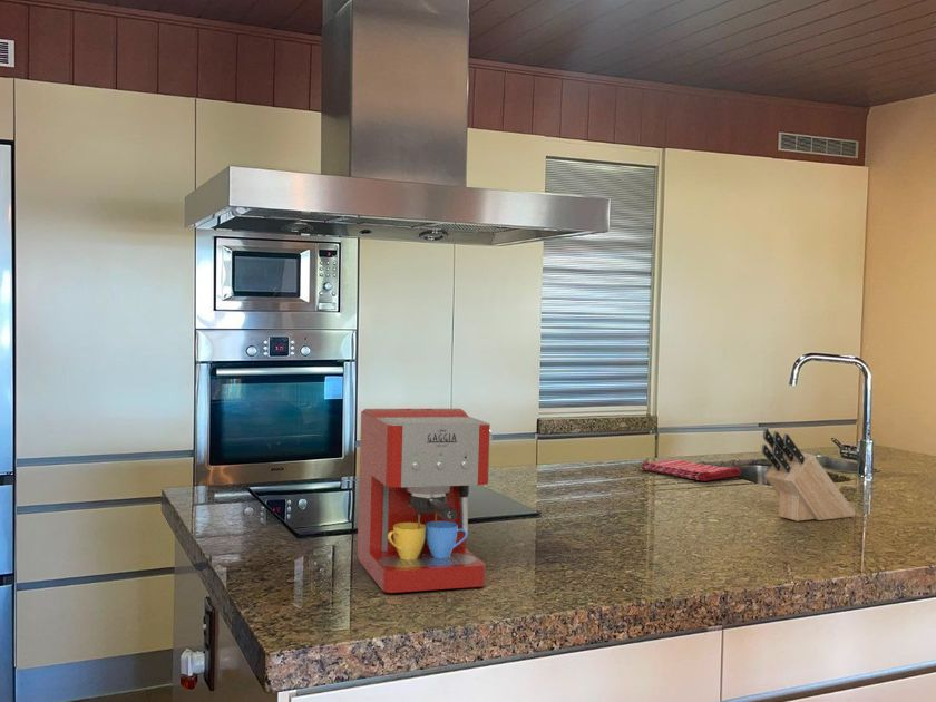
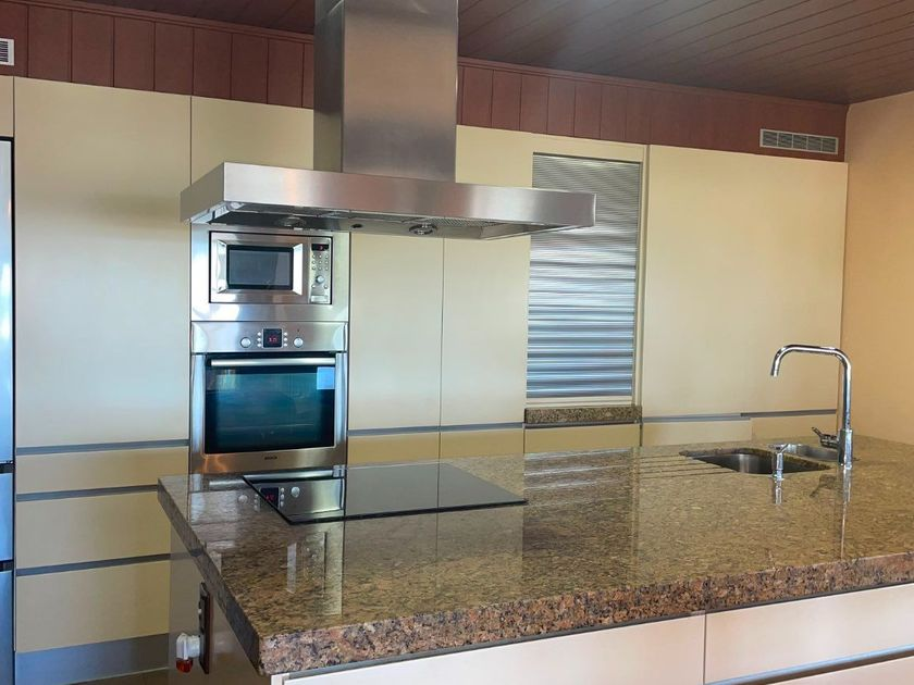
- dish towel (690, 468)
- coffee maker (420, 491)
- knife block (806, 472)
